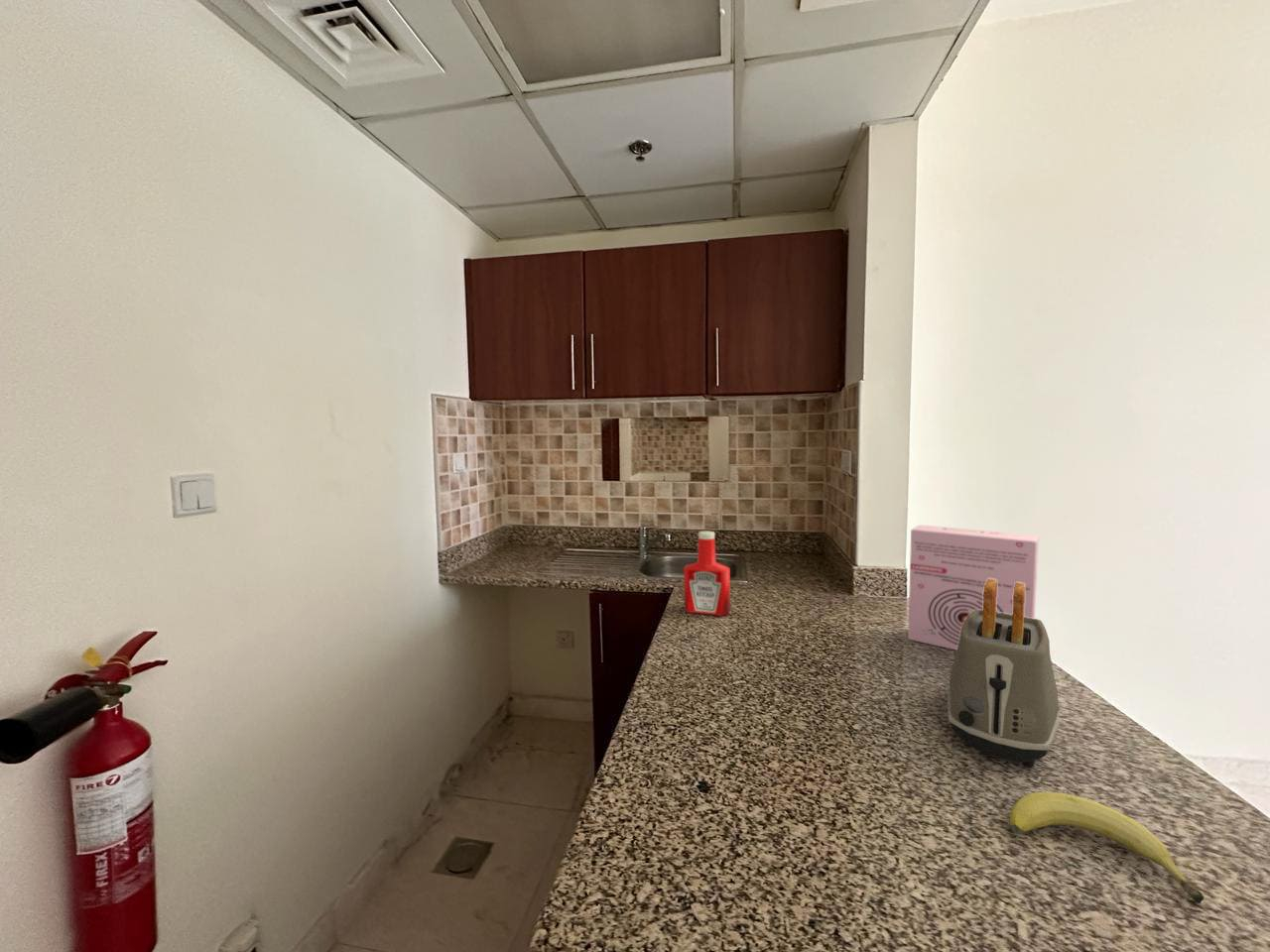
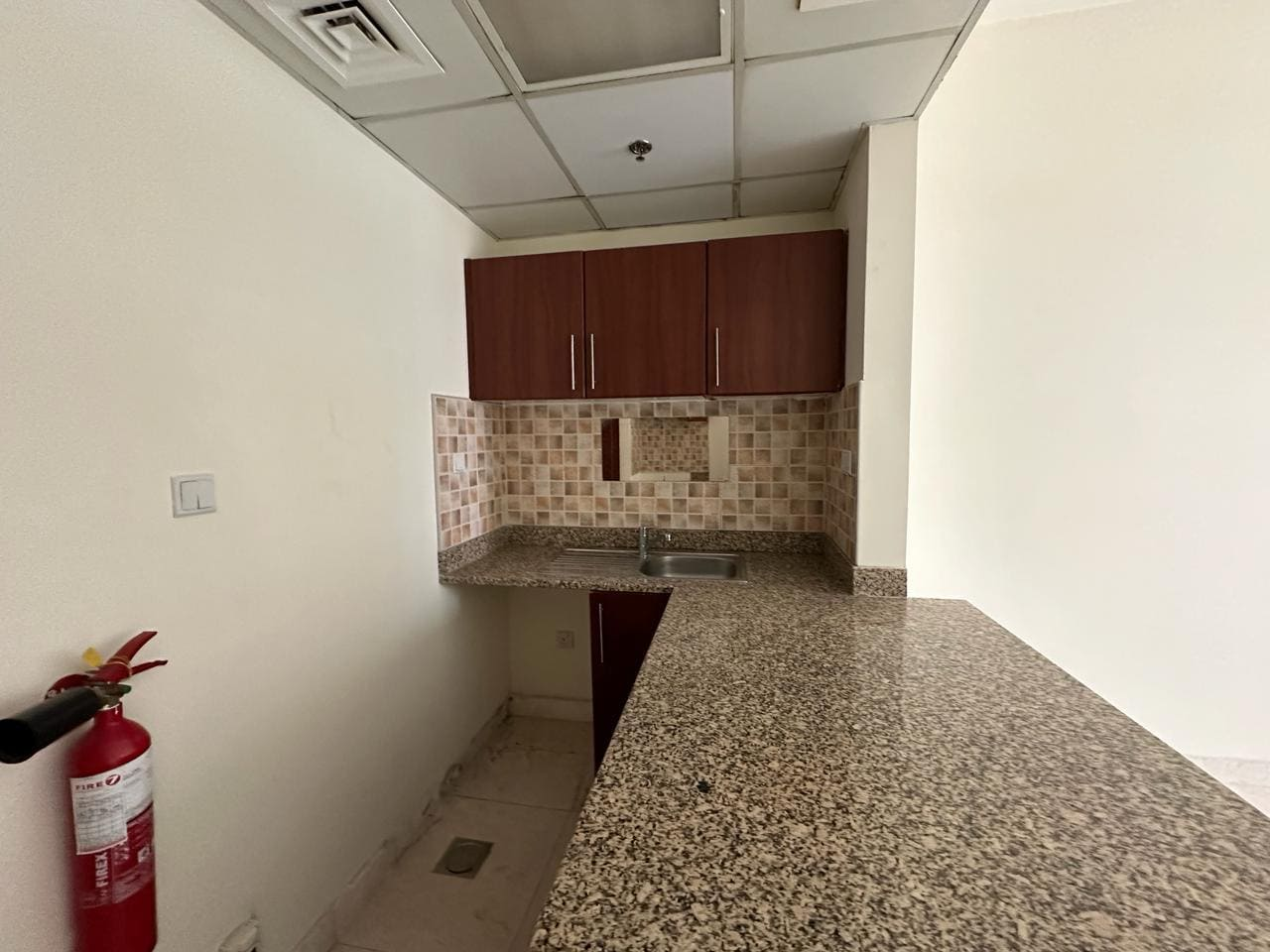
- soap bottle (706, 571)
- cereal box (969, 590)
- fruit (1093, 830)
- toaster (1002, 656)
